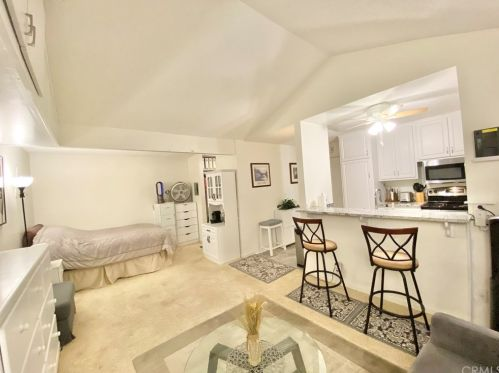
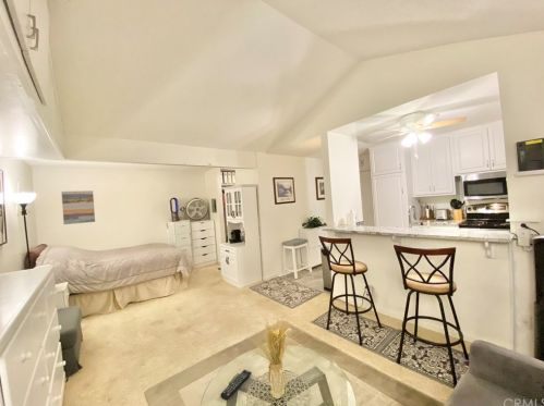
+ remote control (237, 383)
+ wall art (78, 207)
